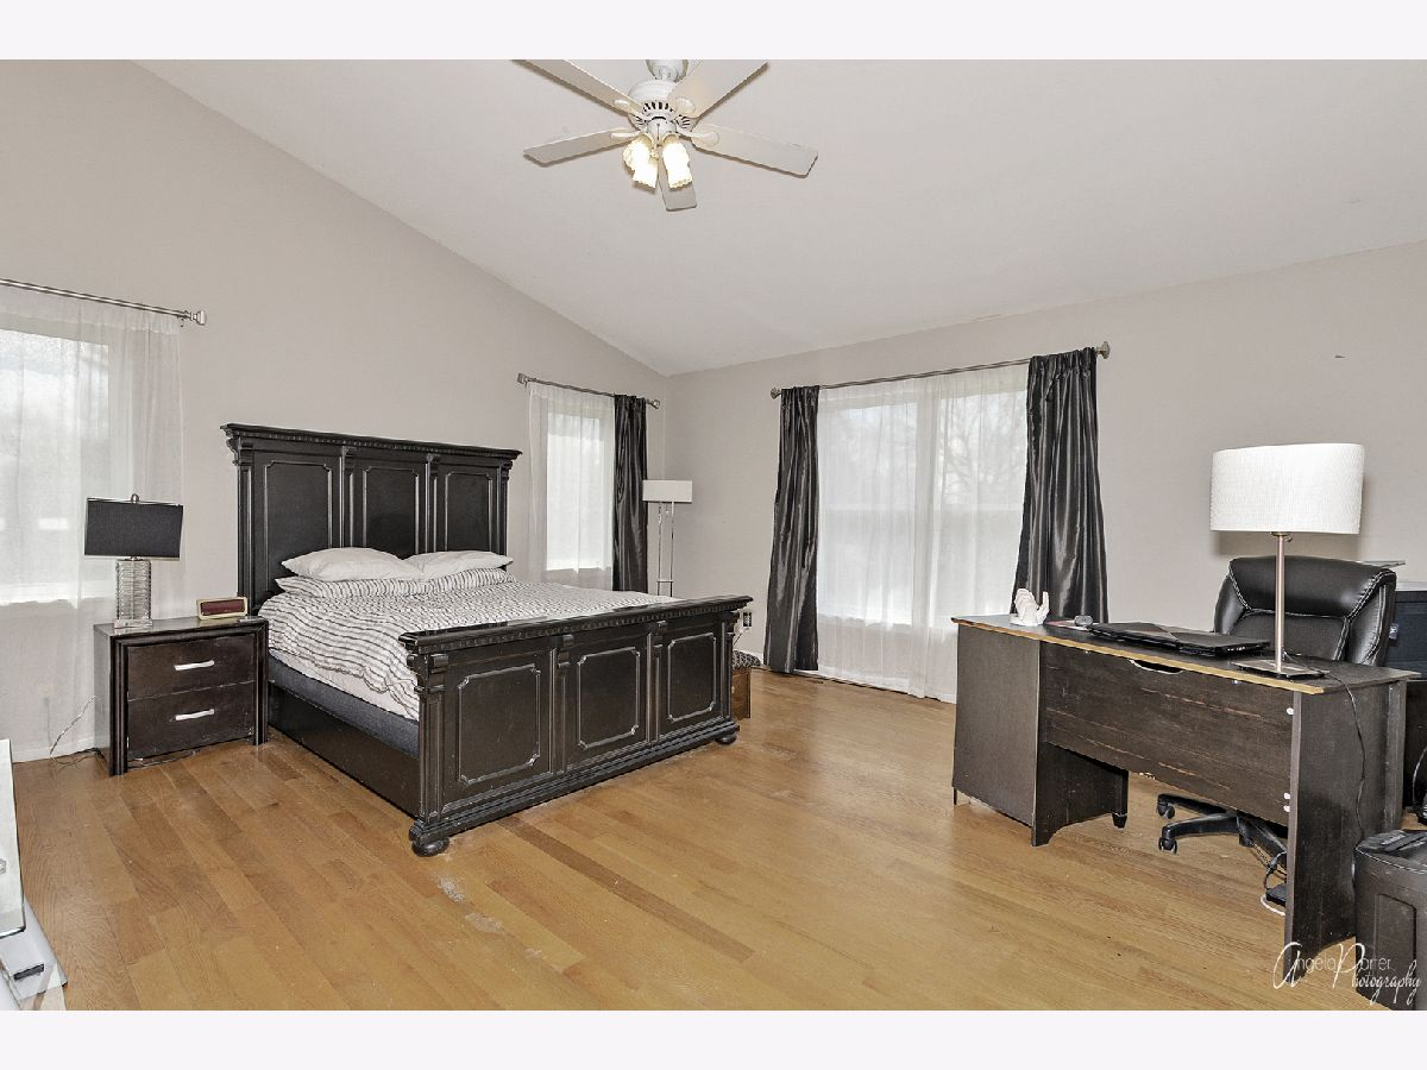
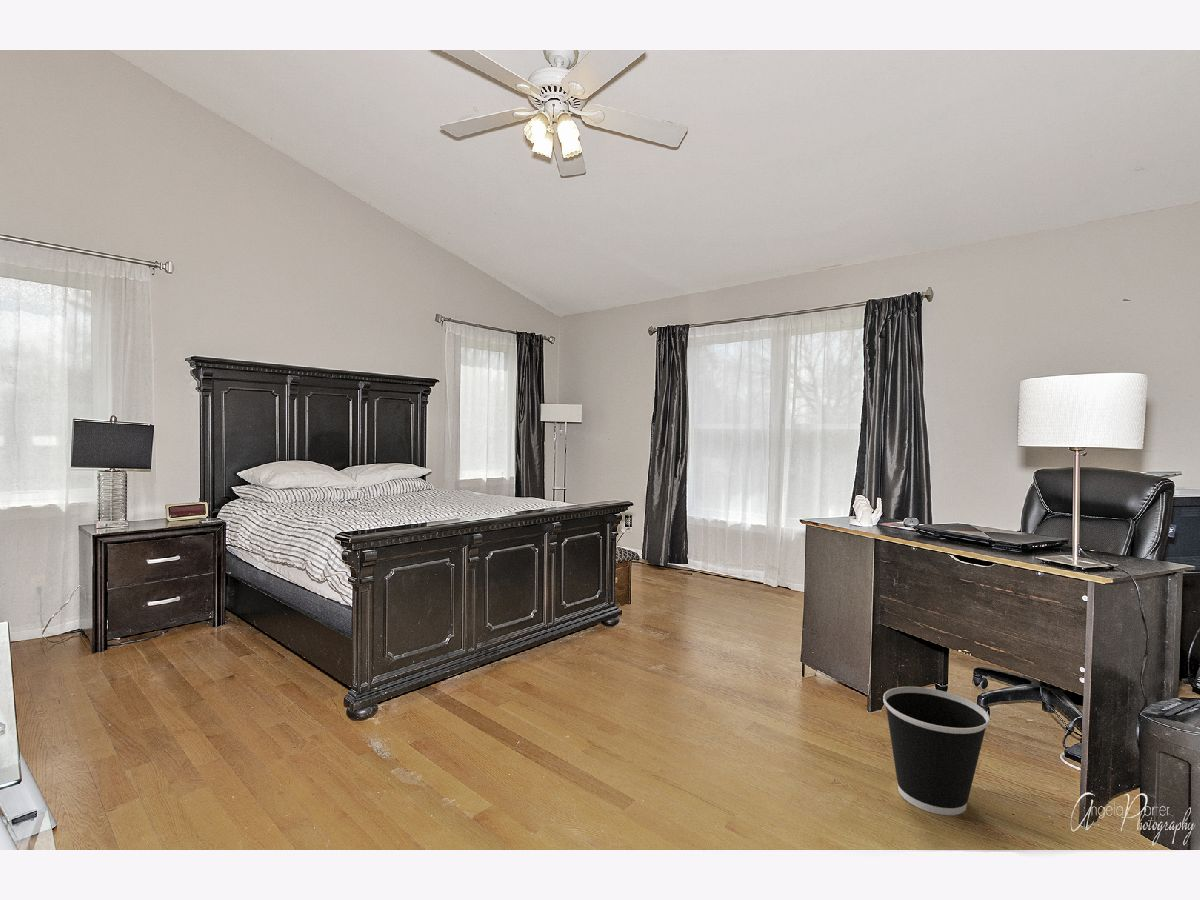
+ wastebasket (932, 751)
